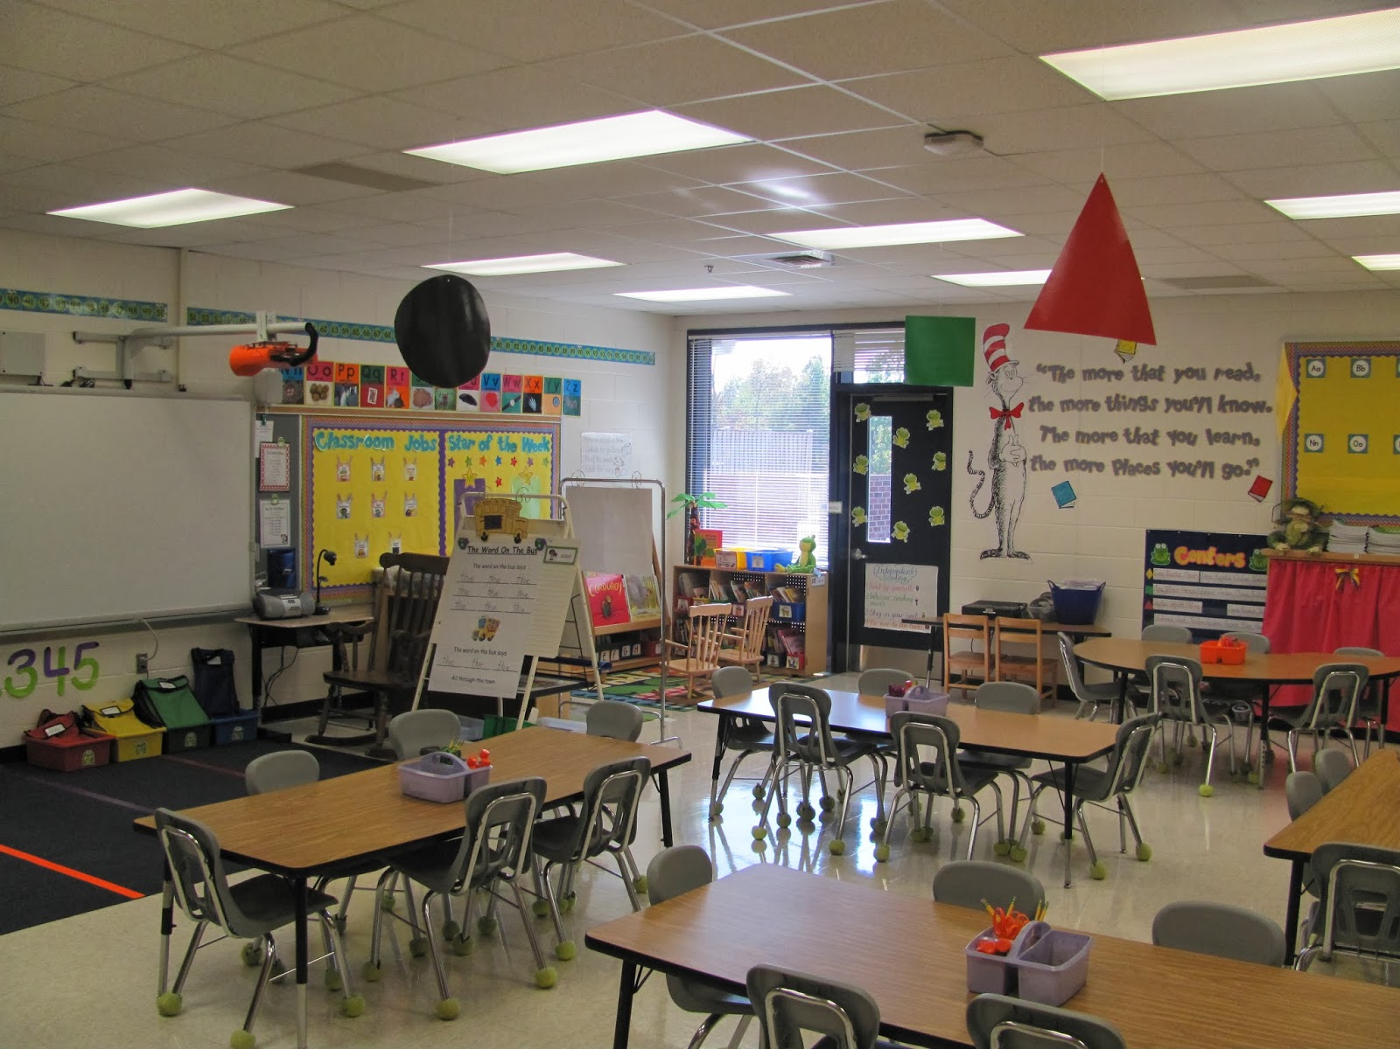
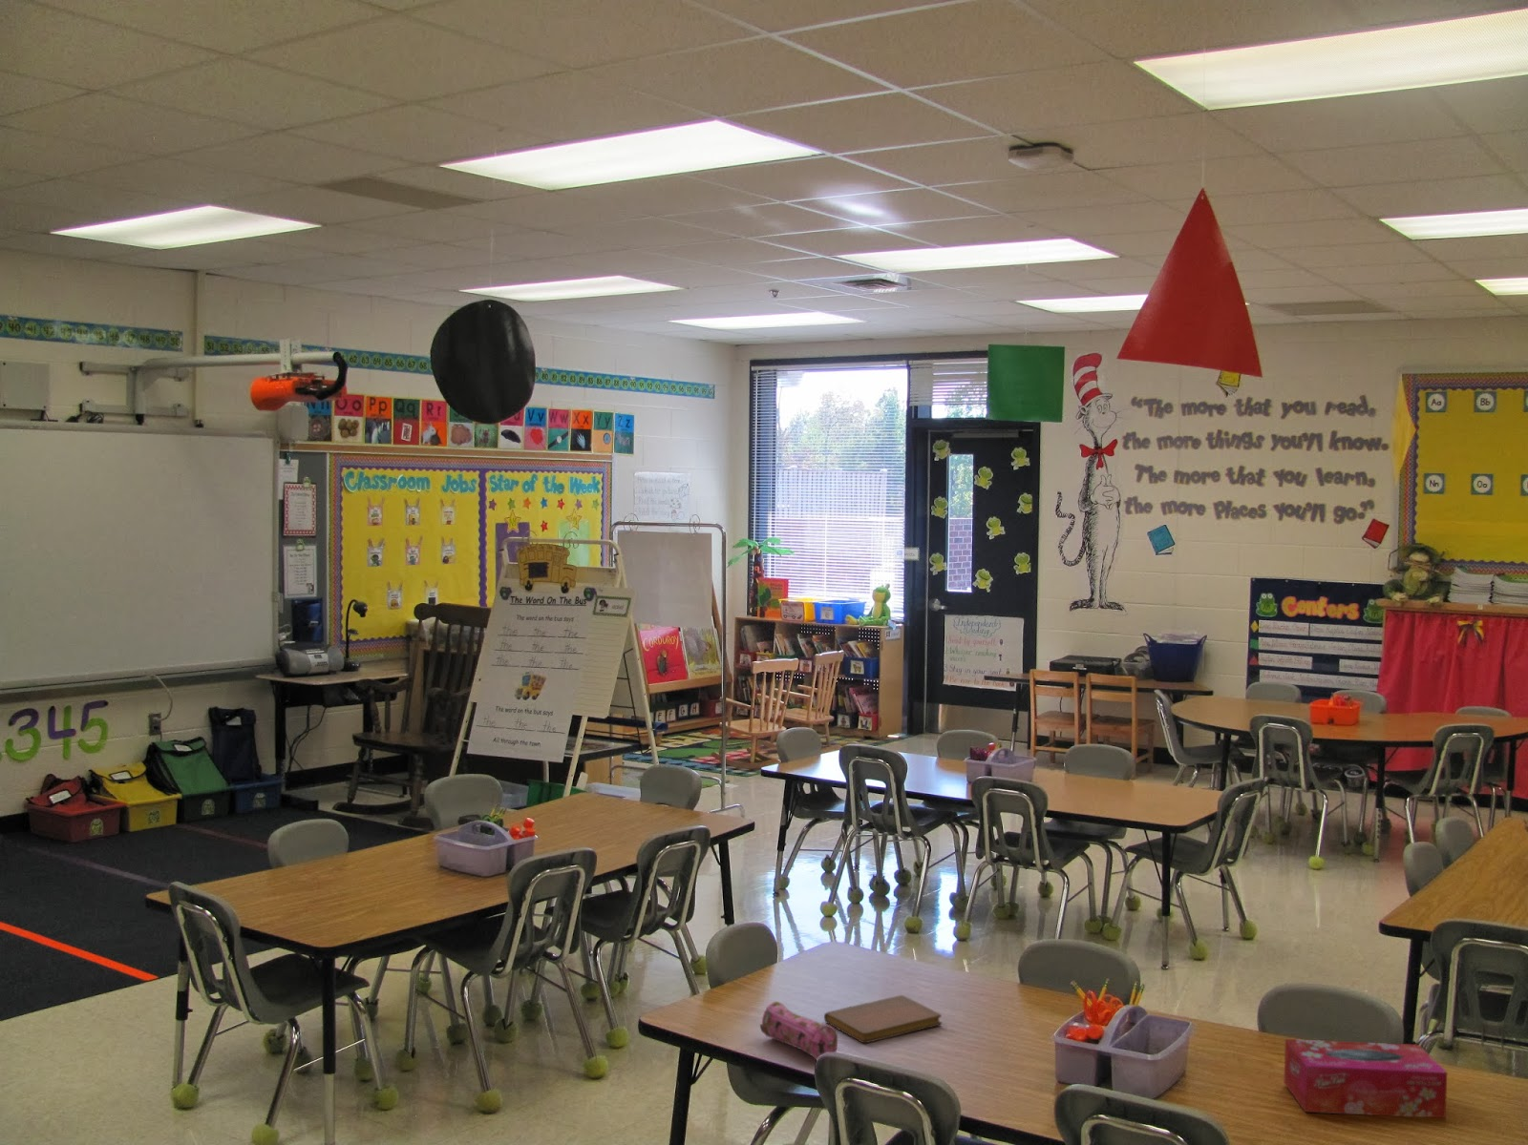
+ tissue box (1363, 1078)
+ notebook (882, 1018)
+ pencil case (799, 1031)
